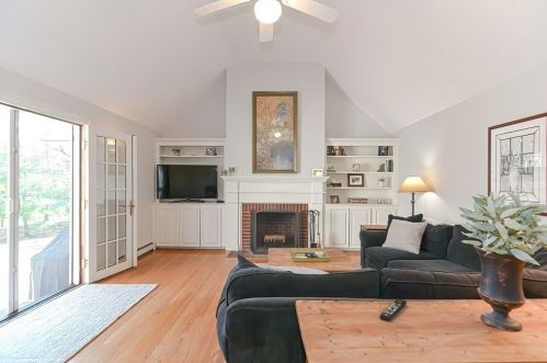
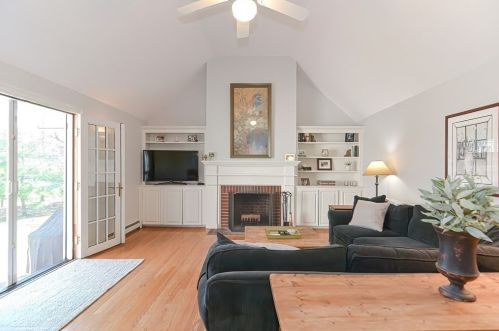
- remote control (394, 308)
